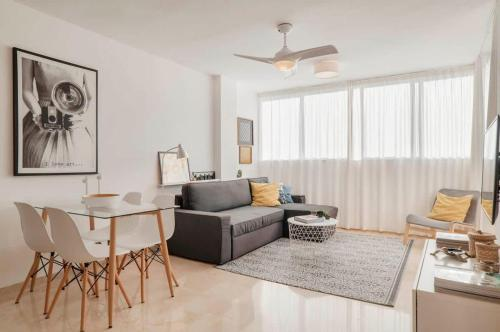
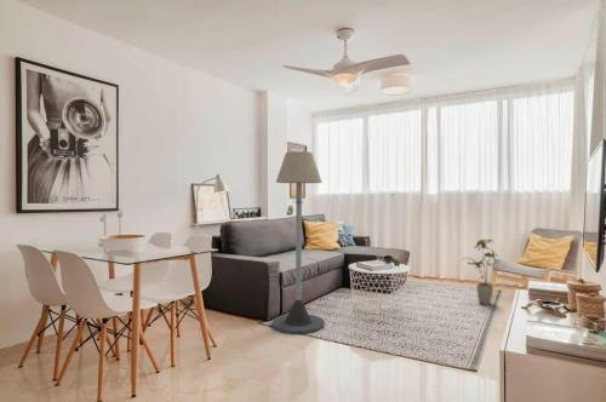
+ house plant (480, 270)
+ floor lamp (298, 239)
